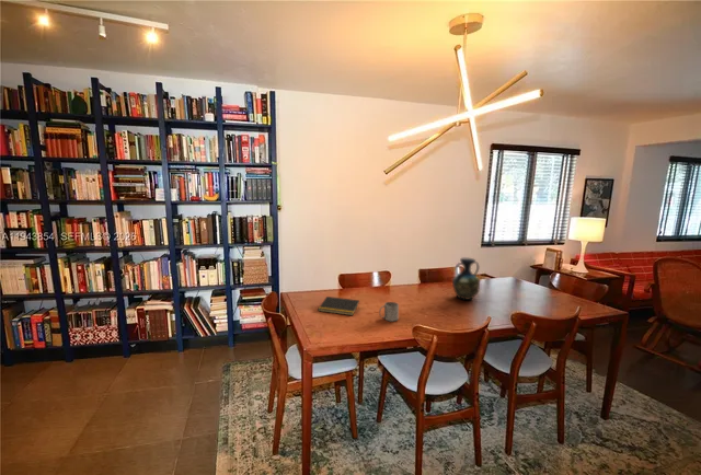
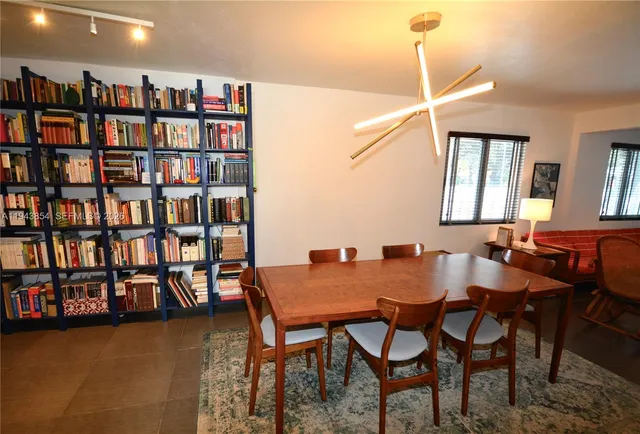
- mug (388, 311)
- notepad (338, 305)
- vase (466, 278)
